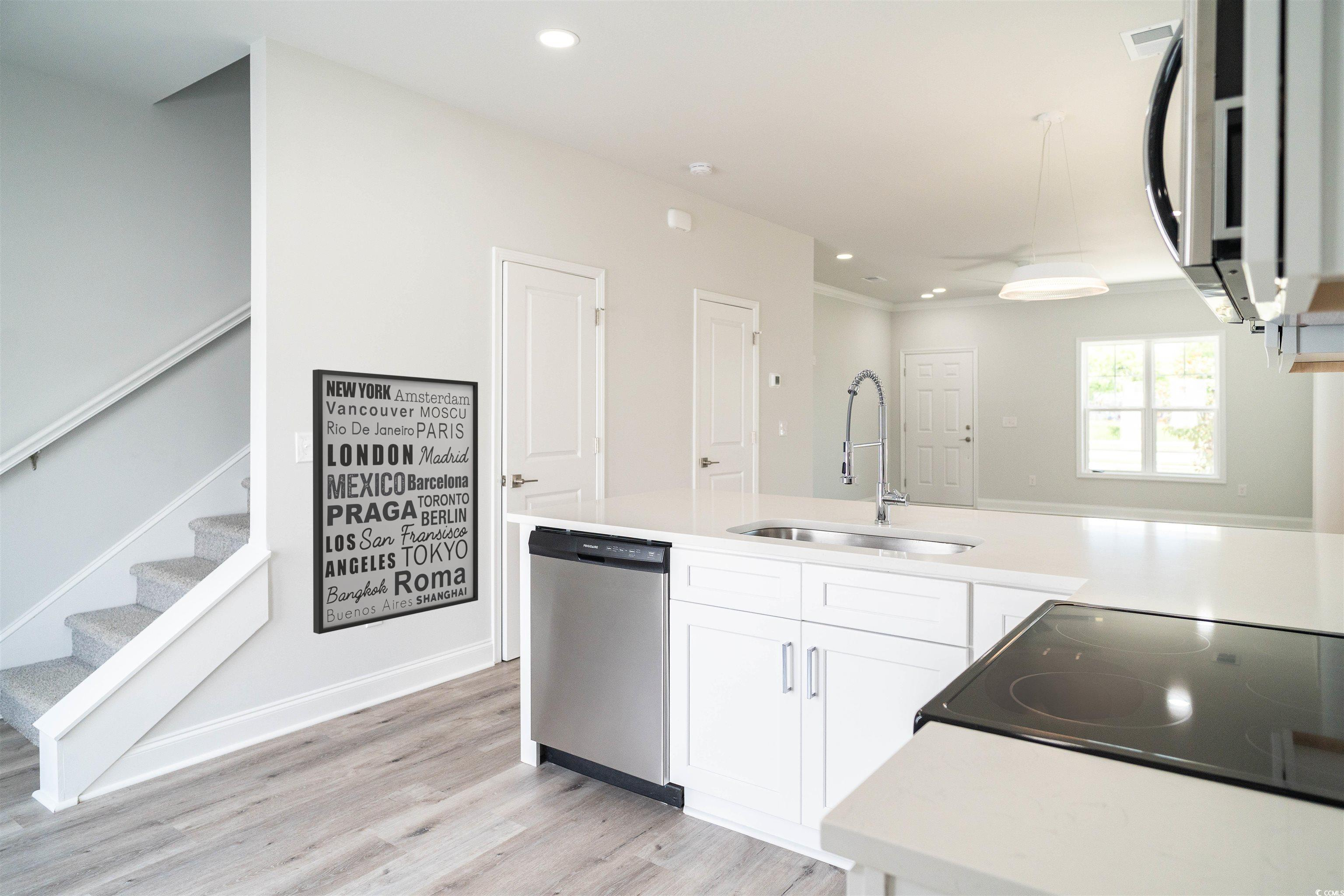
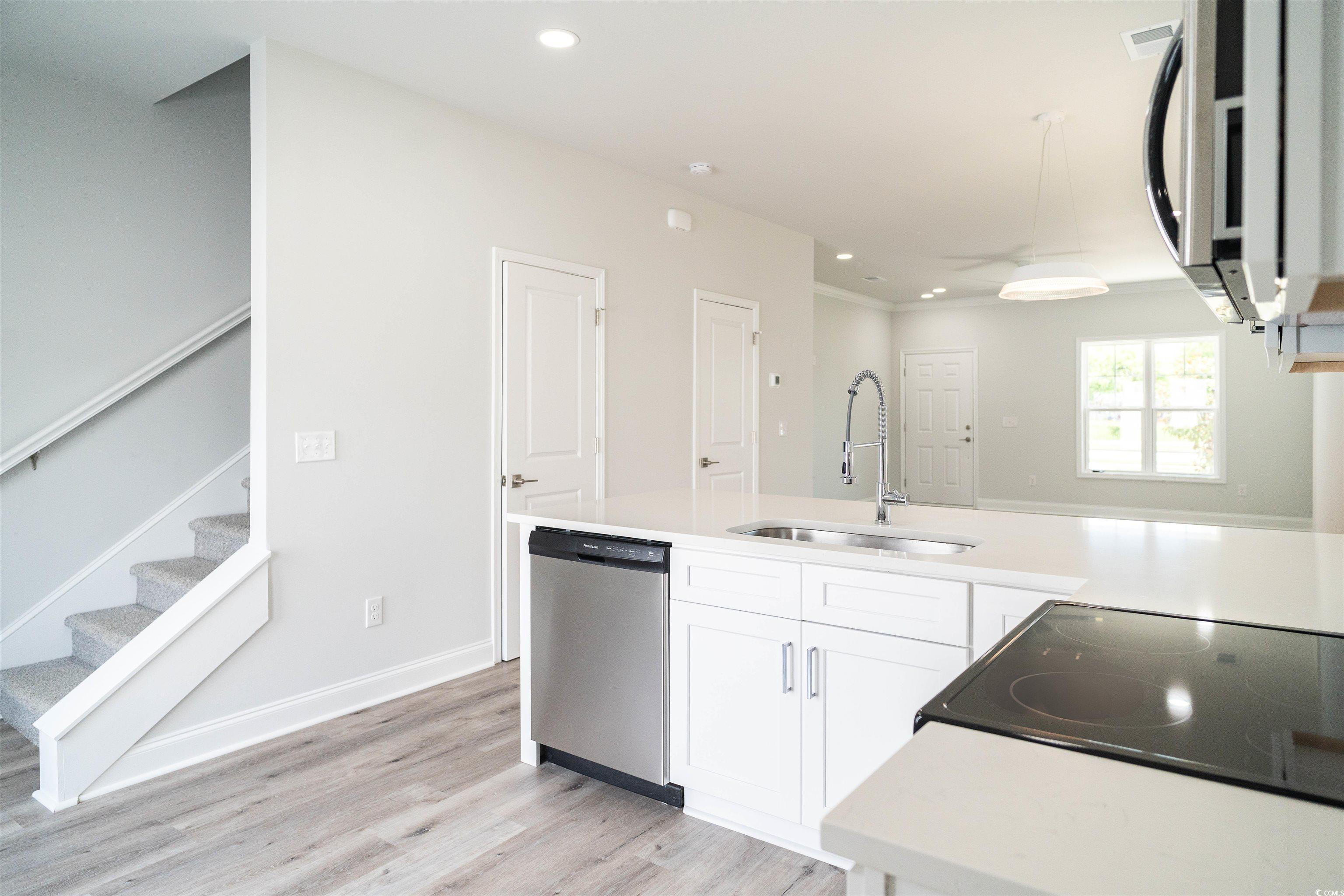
- wall art (403, 496)
